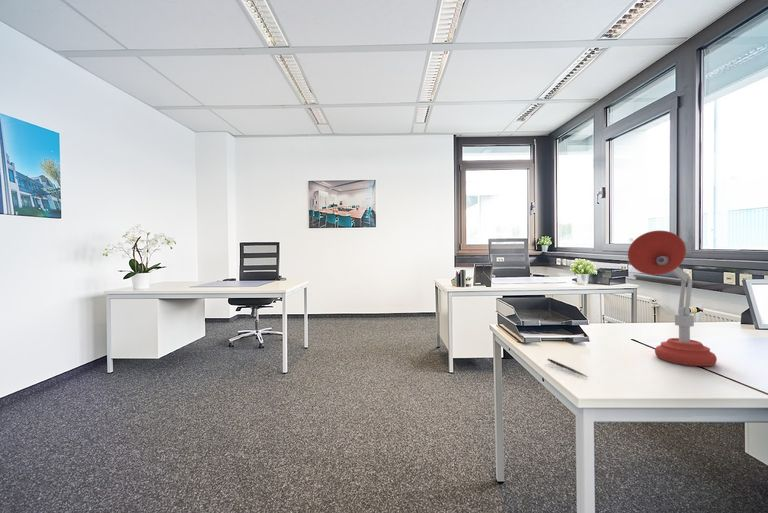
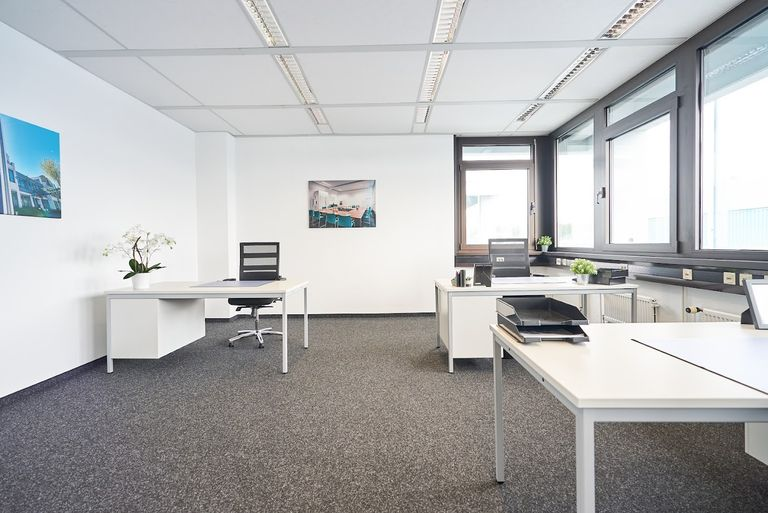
- pen (566, 367)
- desk lamp (680, 296)
